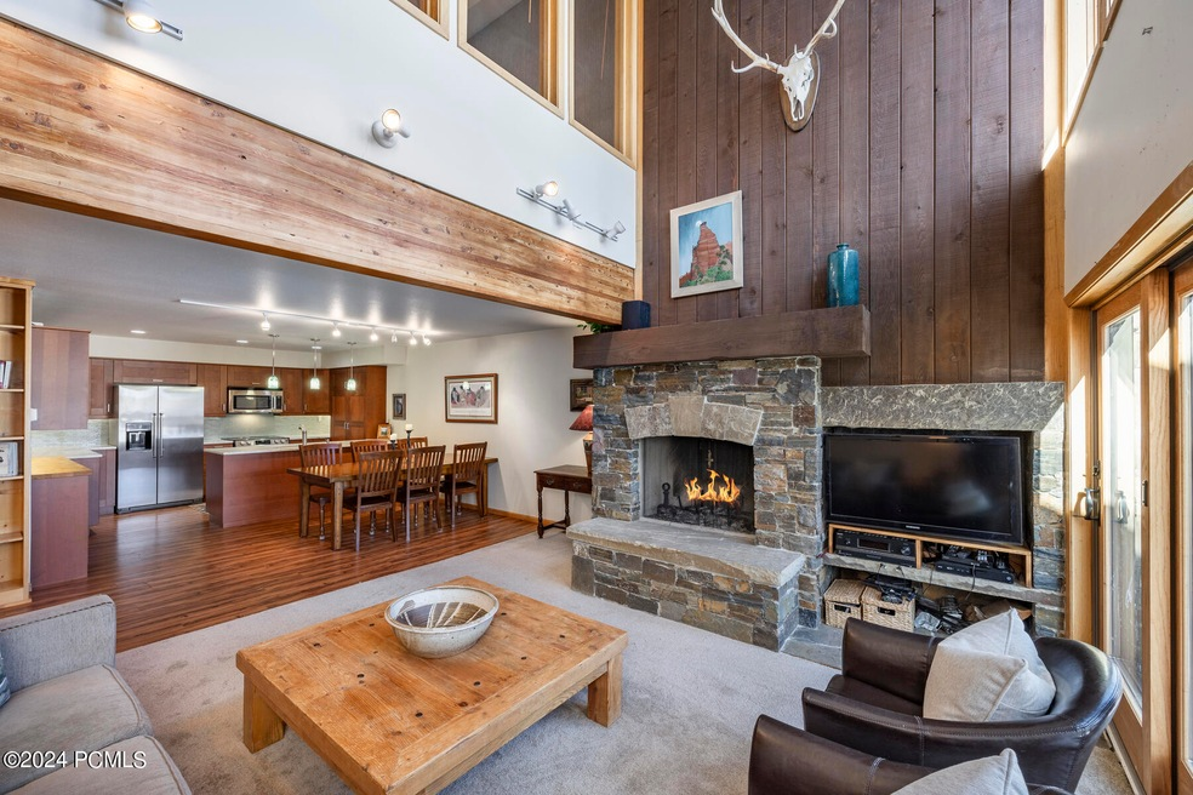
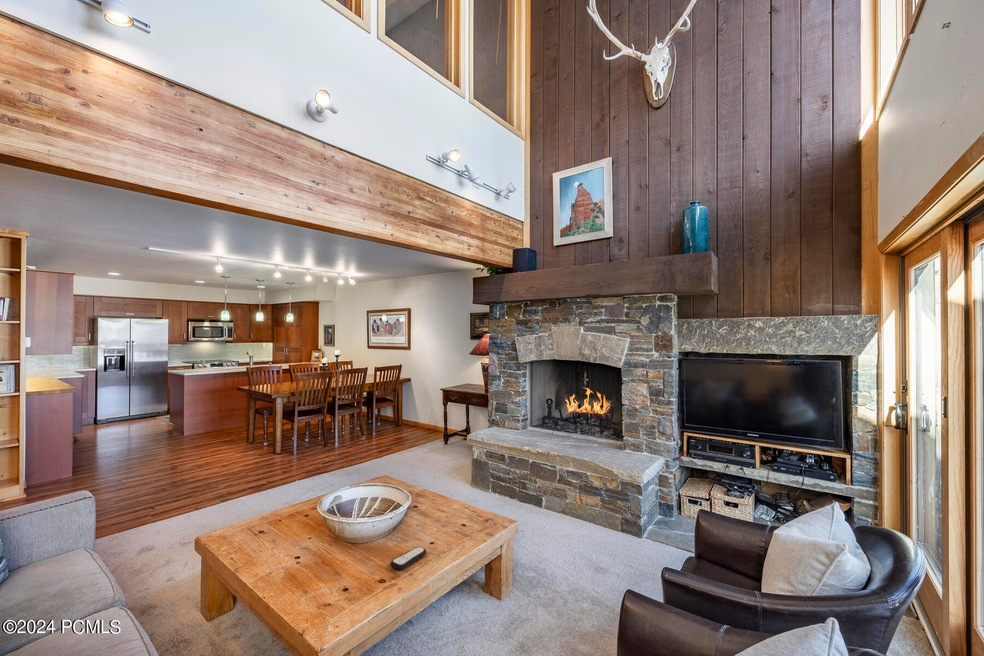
+ remote control (409, 557)
